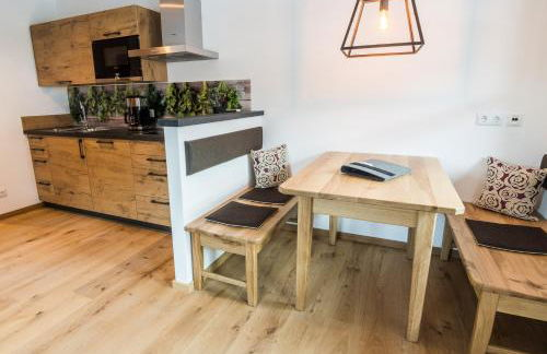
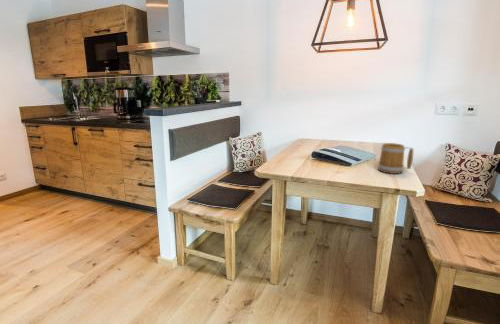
+ mug (394, 158)
